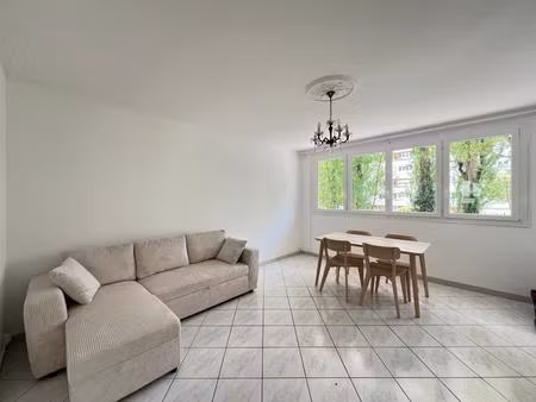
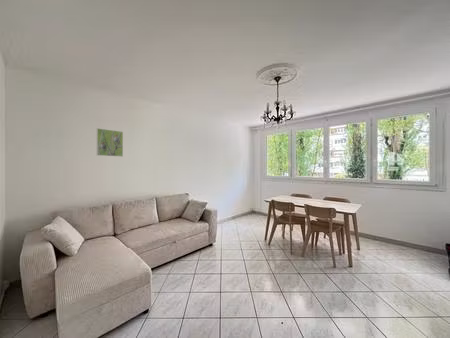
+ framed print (110, 143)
